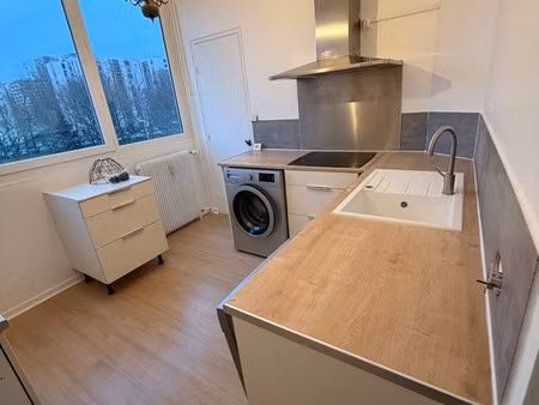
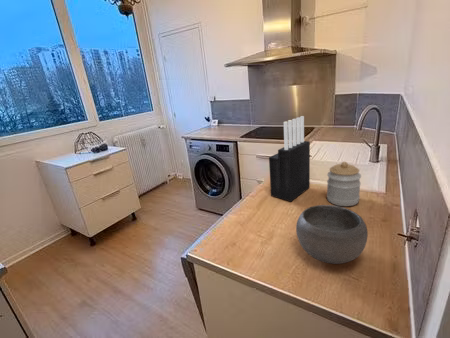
+ jar (343, 181)
+ knife block (287, 156)
+ bowl (330, 235)
